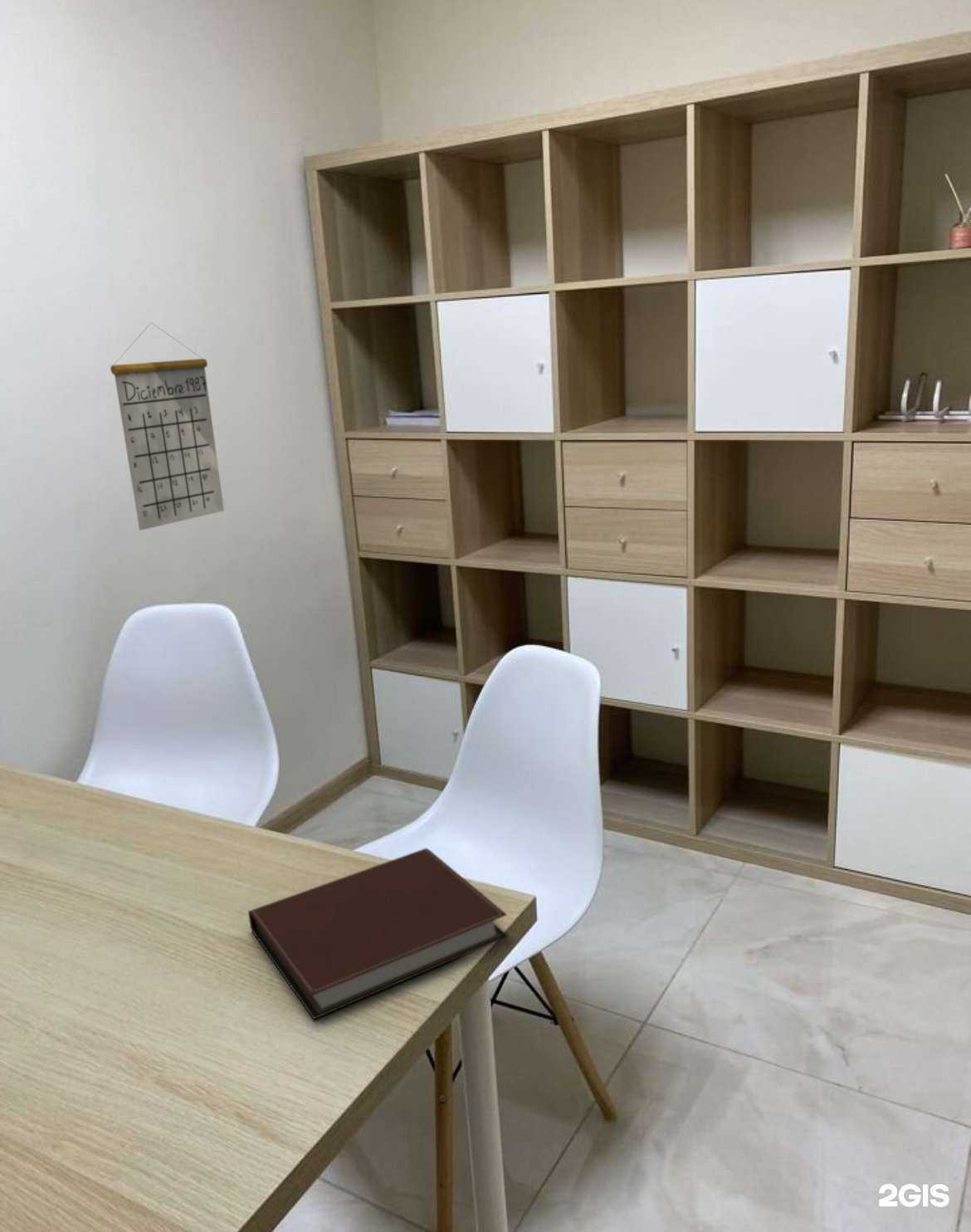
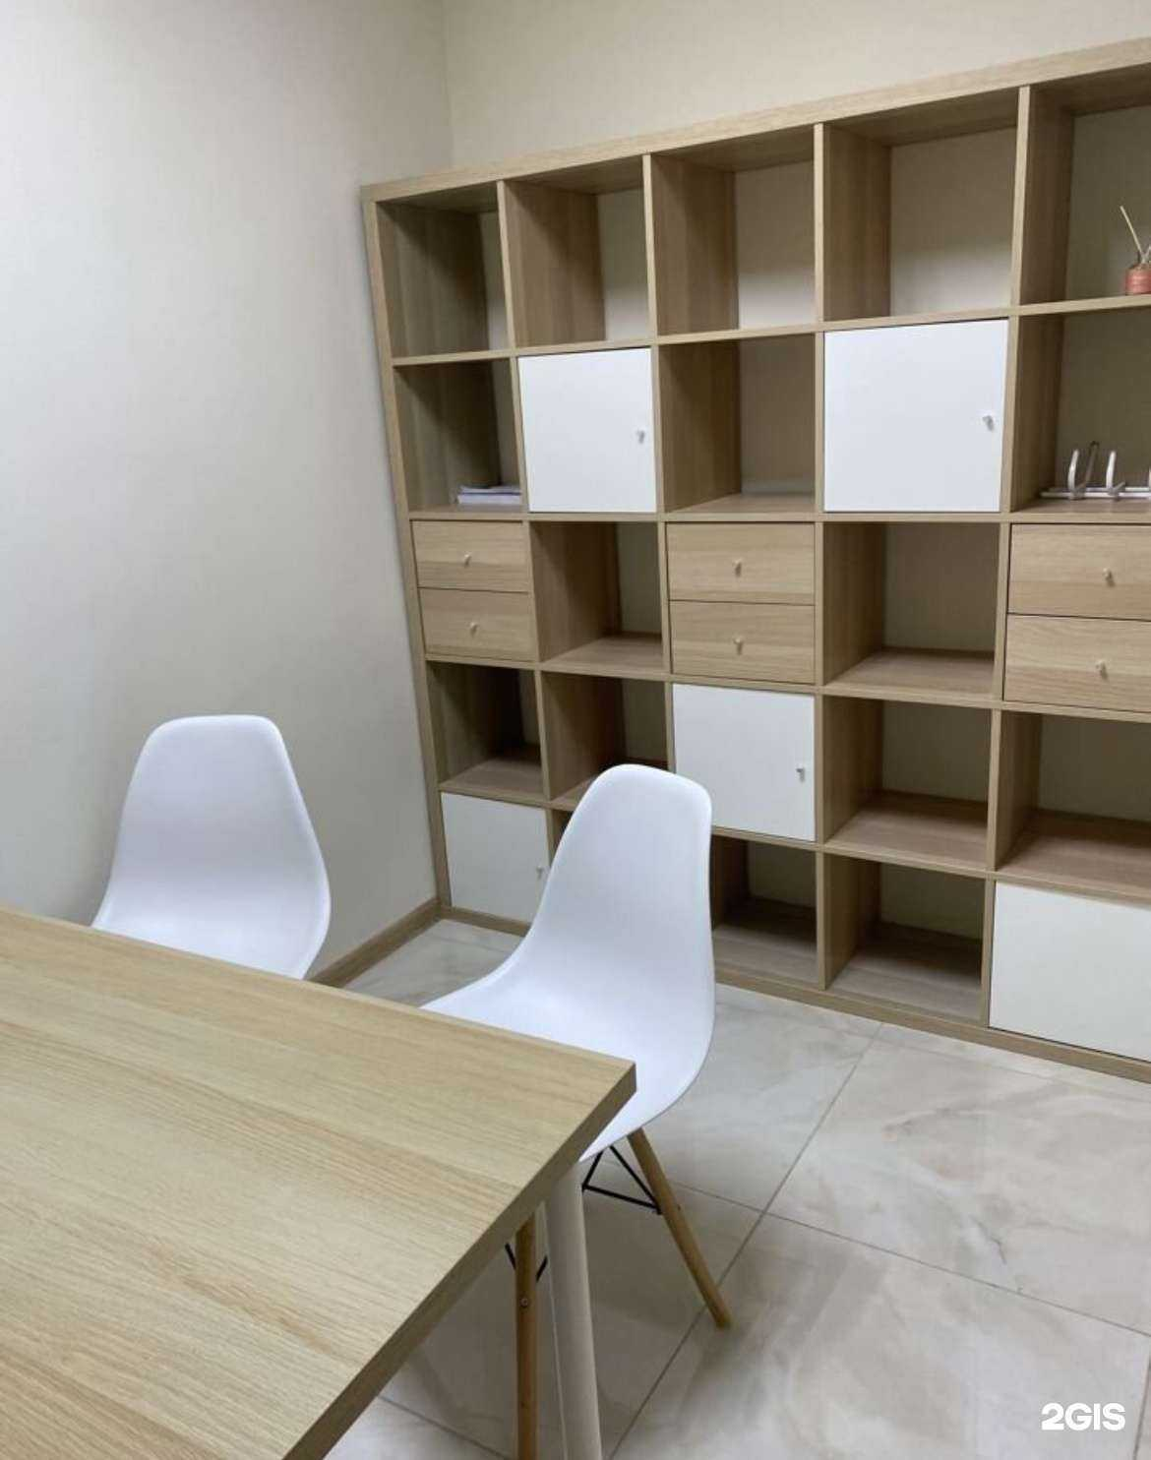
- calendar (169, 423)
- notebook (375, 922)
